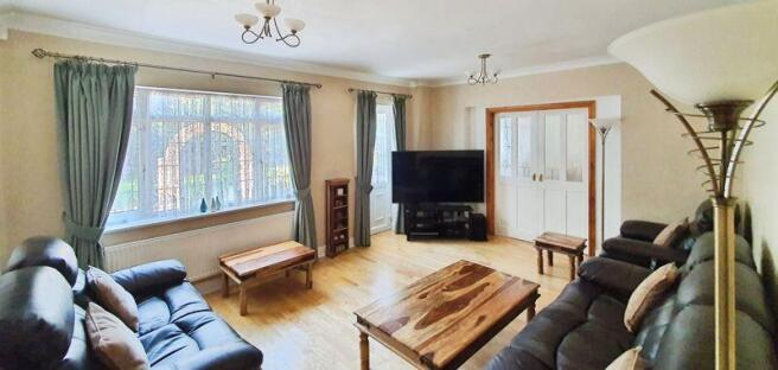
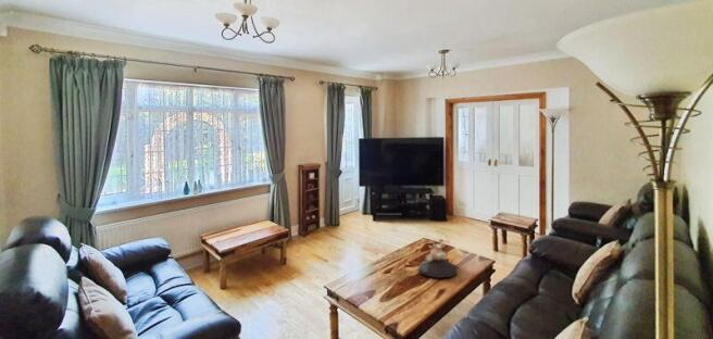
+ decorative bowl (437, 255)
